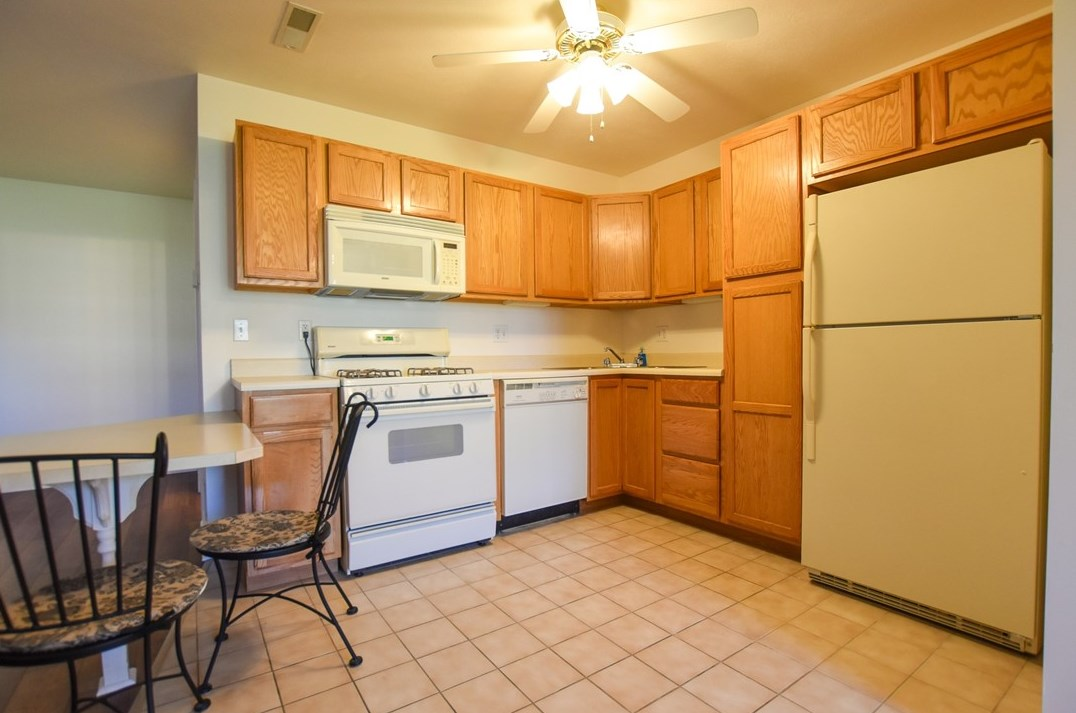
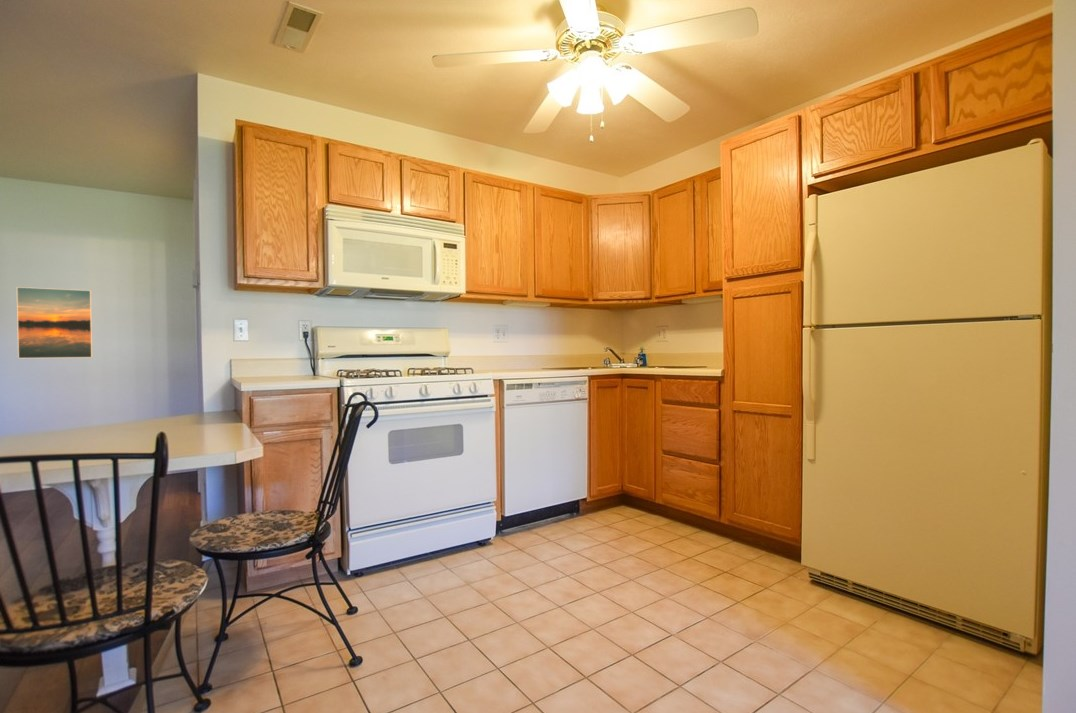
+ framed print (55, 323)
